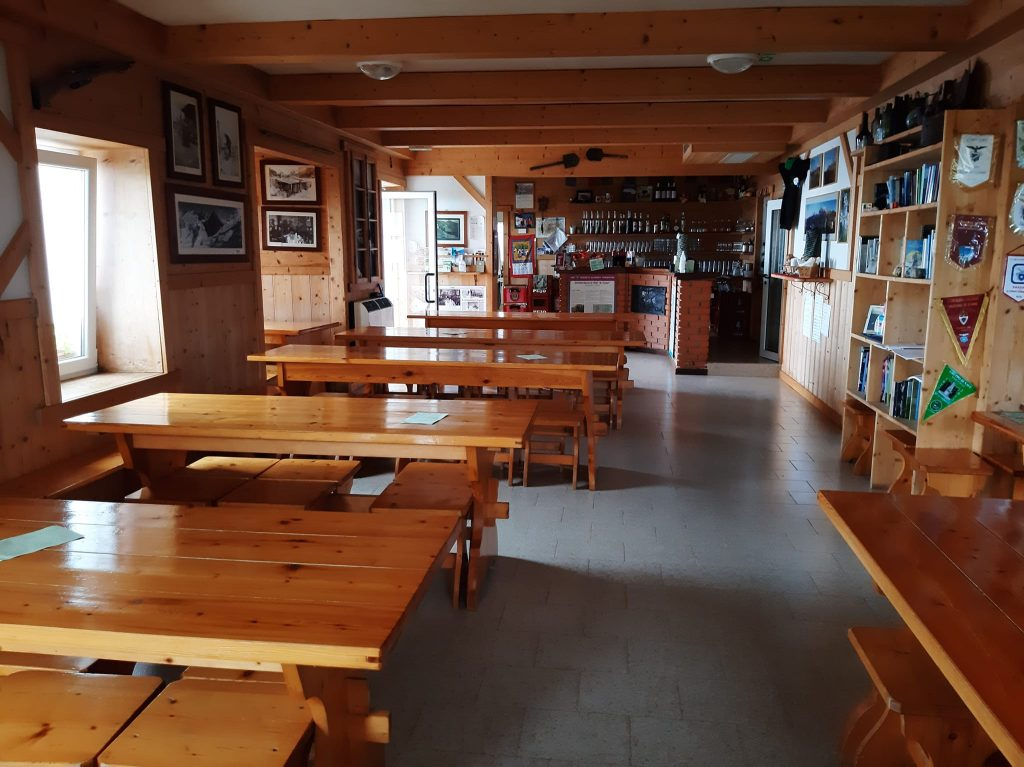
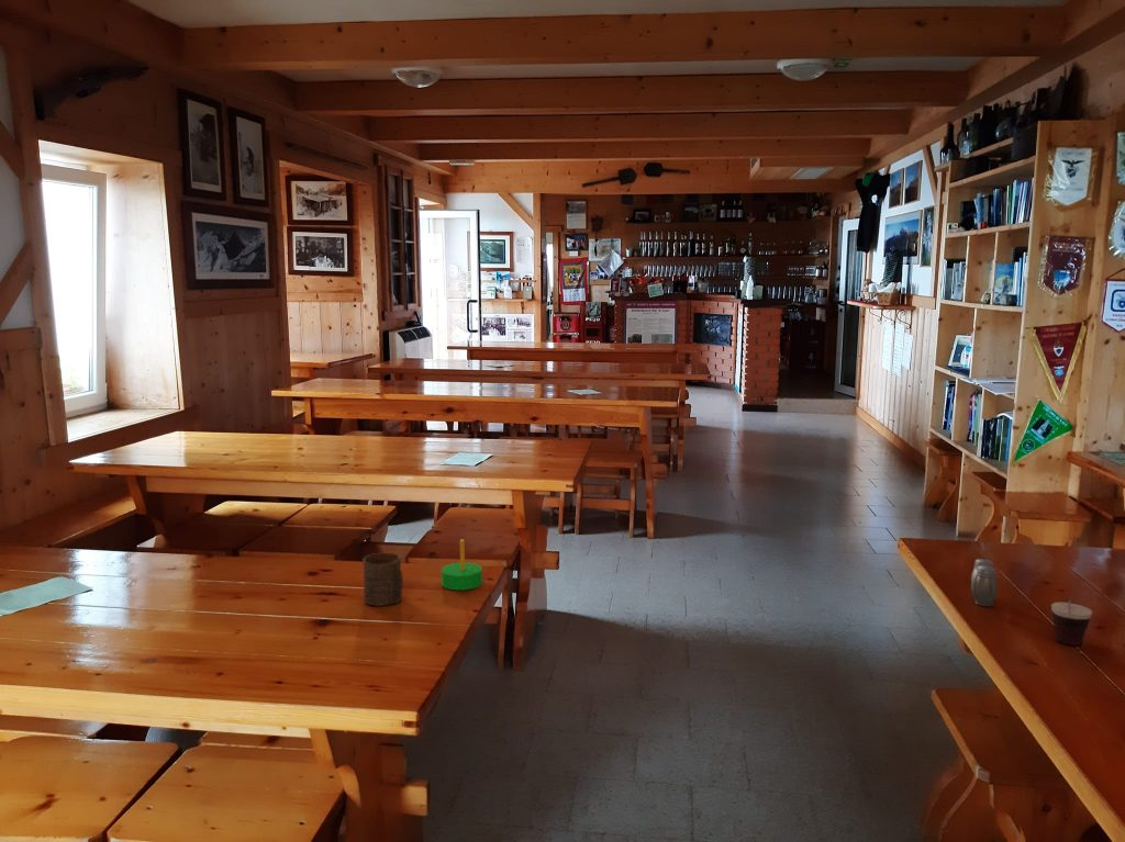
+ cup (1069, 617)
+ candle (461, 559)
+ cup (382, 579)
+ salt and pepper shaker (983, 581)
